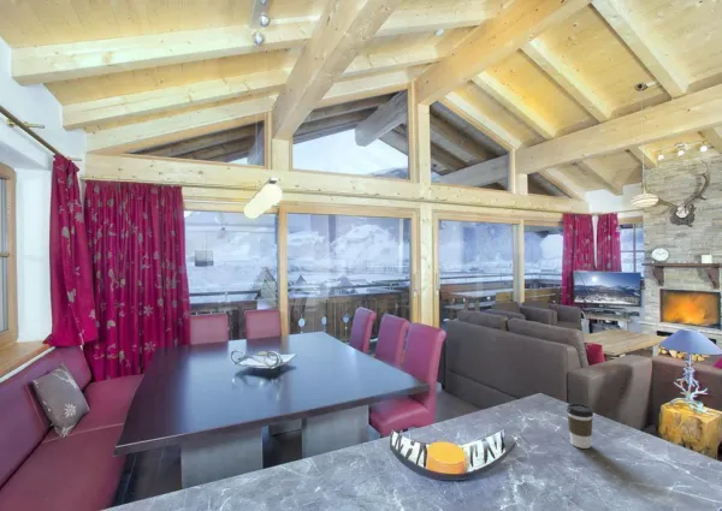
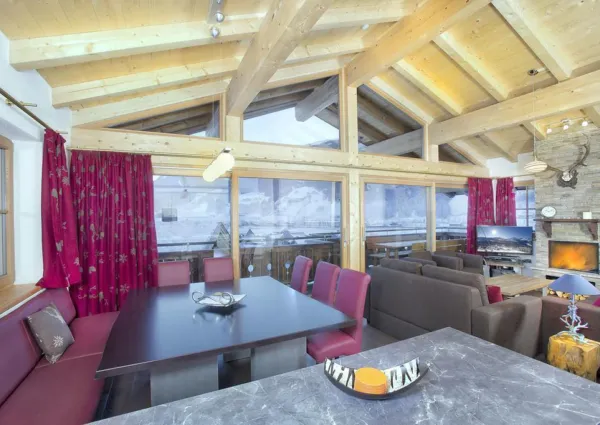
- coffee cup (580, 426)
